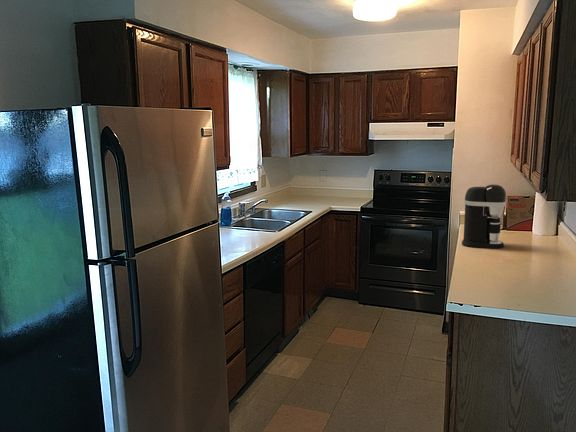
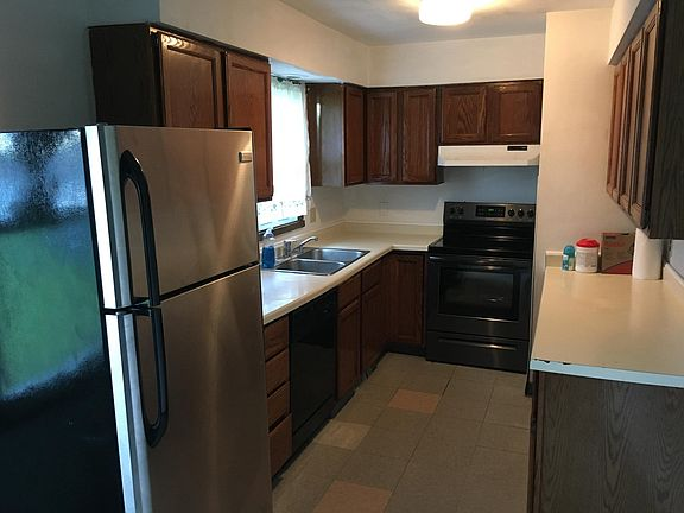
- coffee maker (484, 215)
